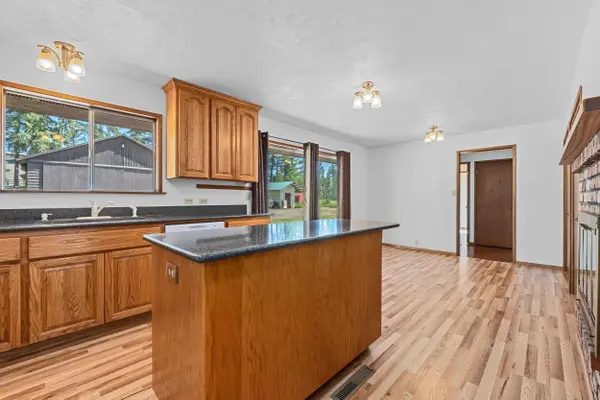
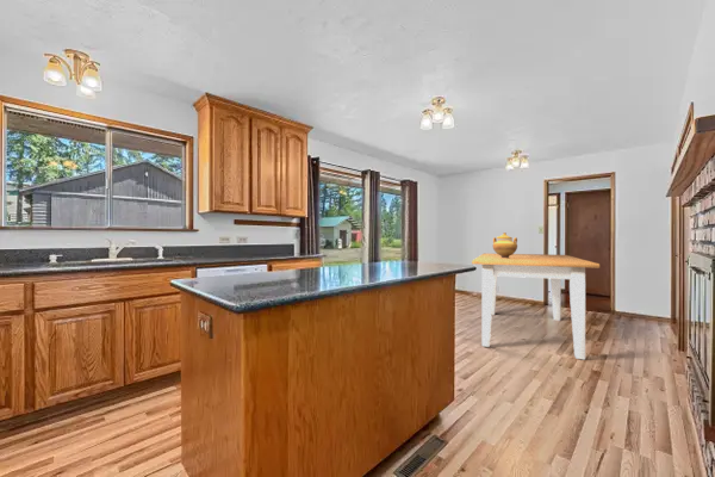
+ table (526, 277)
+ ceramic pot (504, 244)
